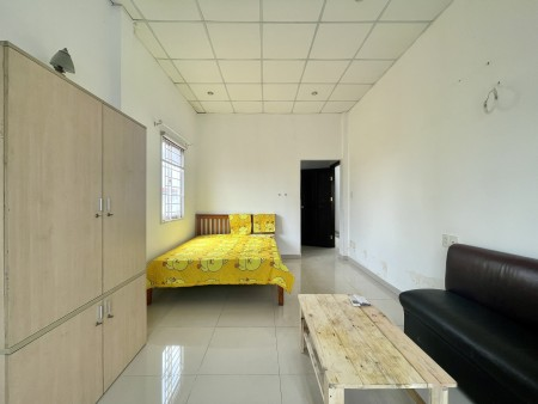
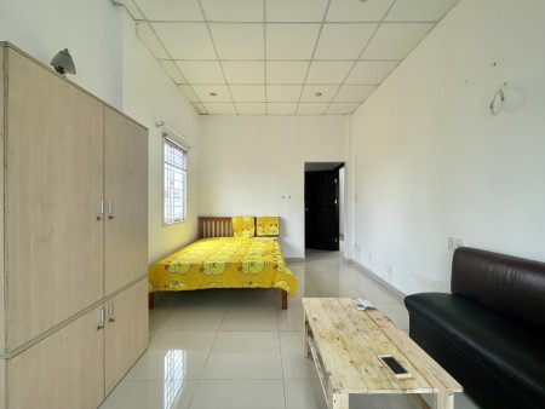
+ cell phone (394, 365)
